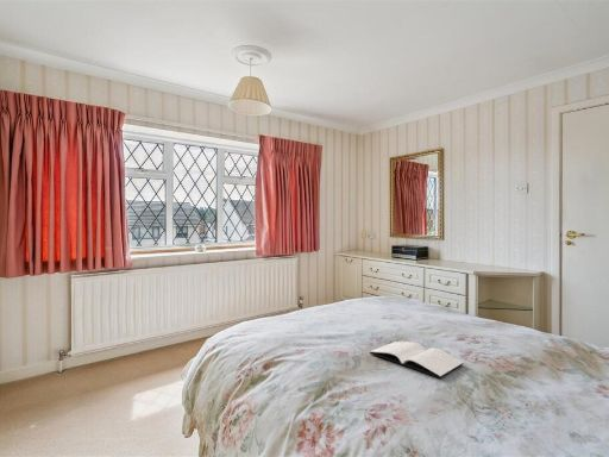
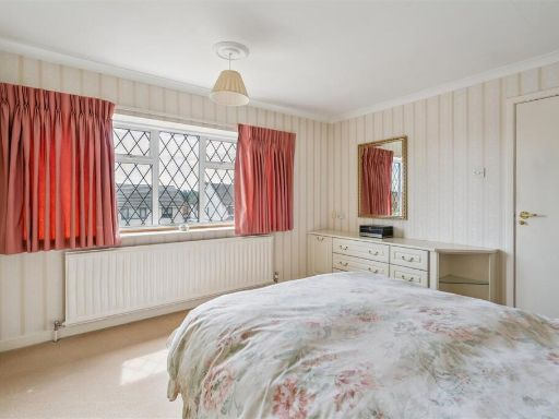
- book (414, 355)
